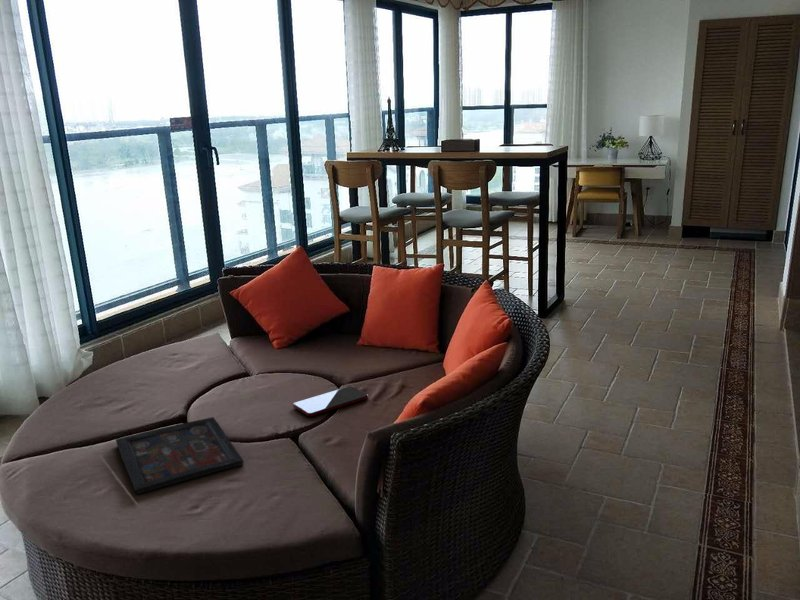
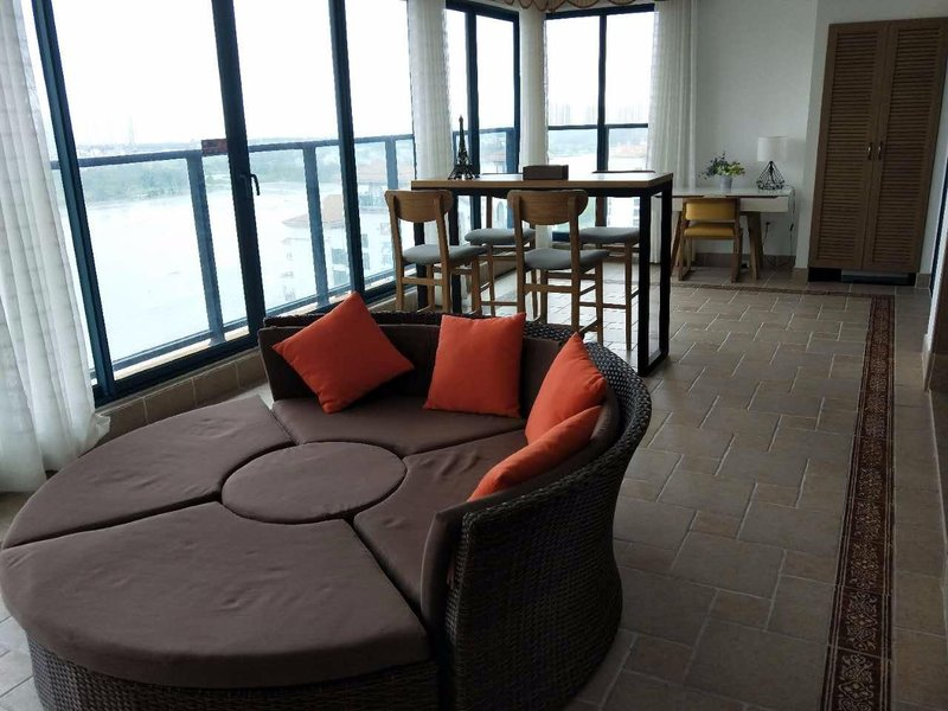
- decorative tray (178, 451)
- smartphone (331, 400)
